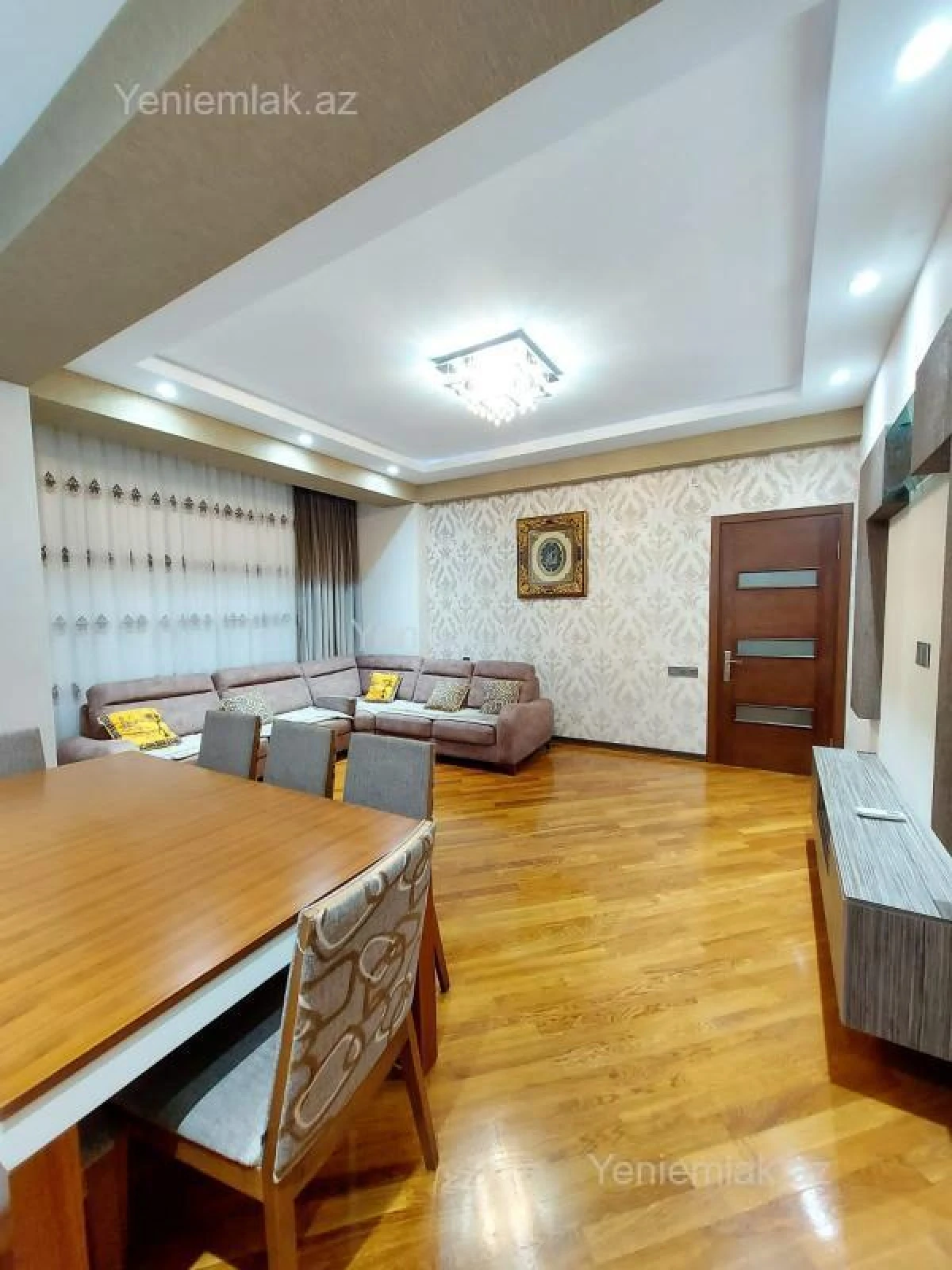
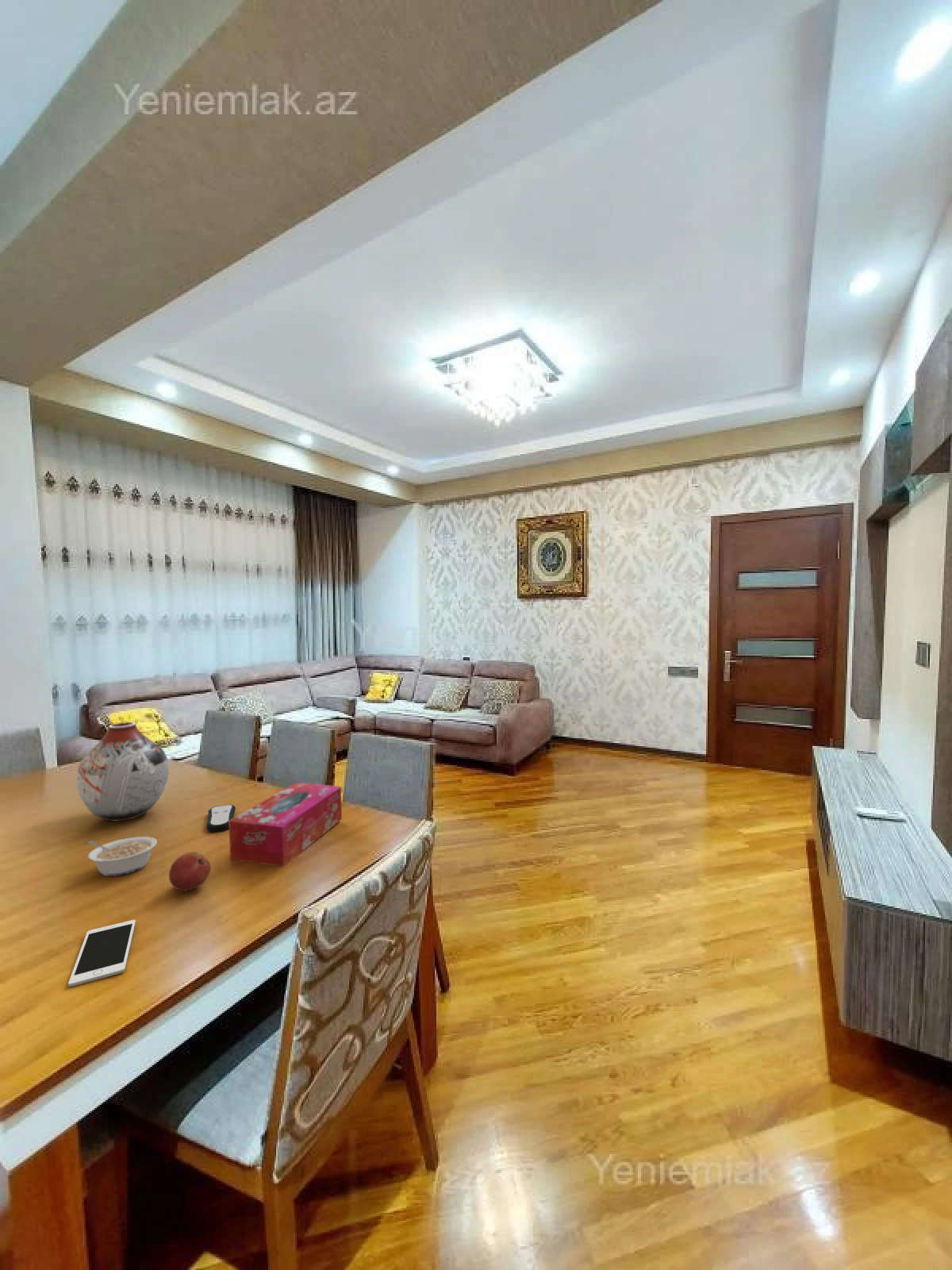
+ legume (121, 856)
+ vase (124, 770)
+ fruit (188, 871)
+ tissue box (290, 820)
+ cell phone (105, 950)
+ remote control (221, 817)
